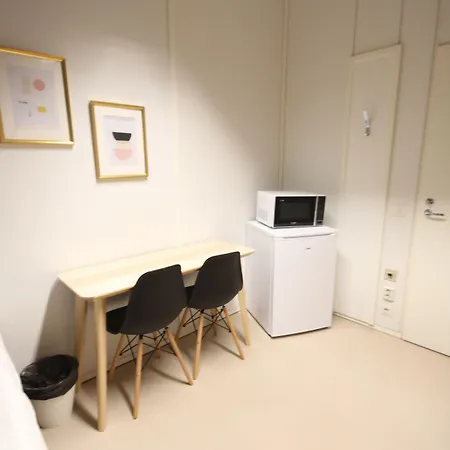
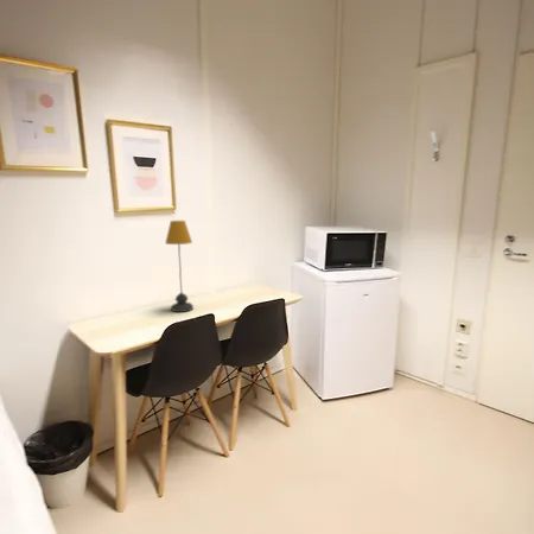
+ table lamp (179, 265)
